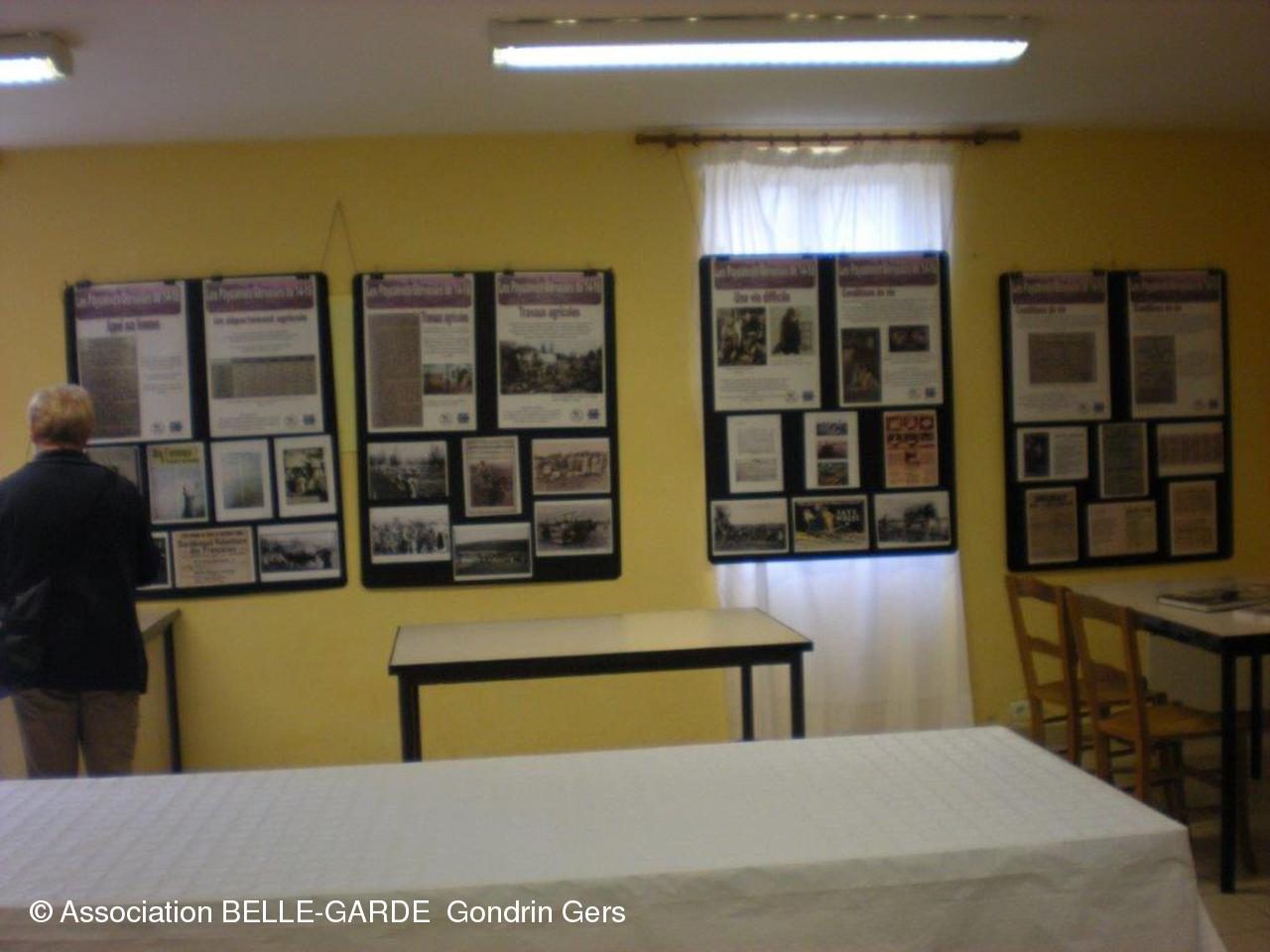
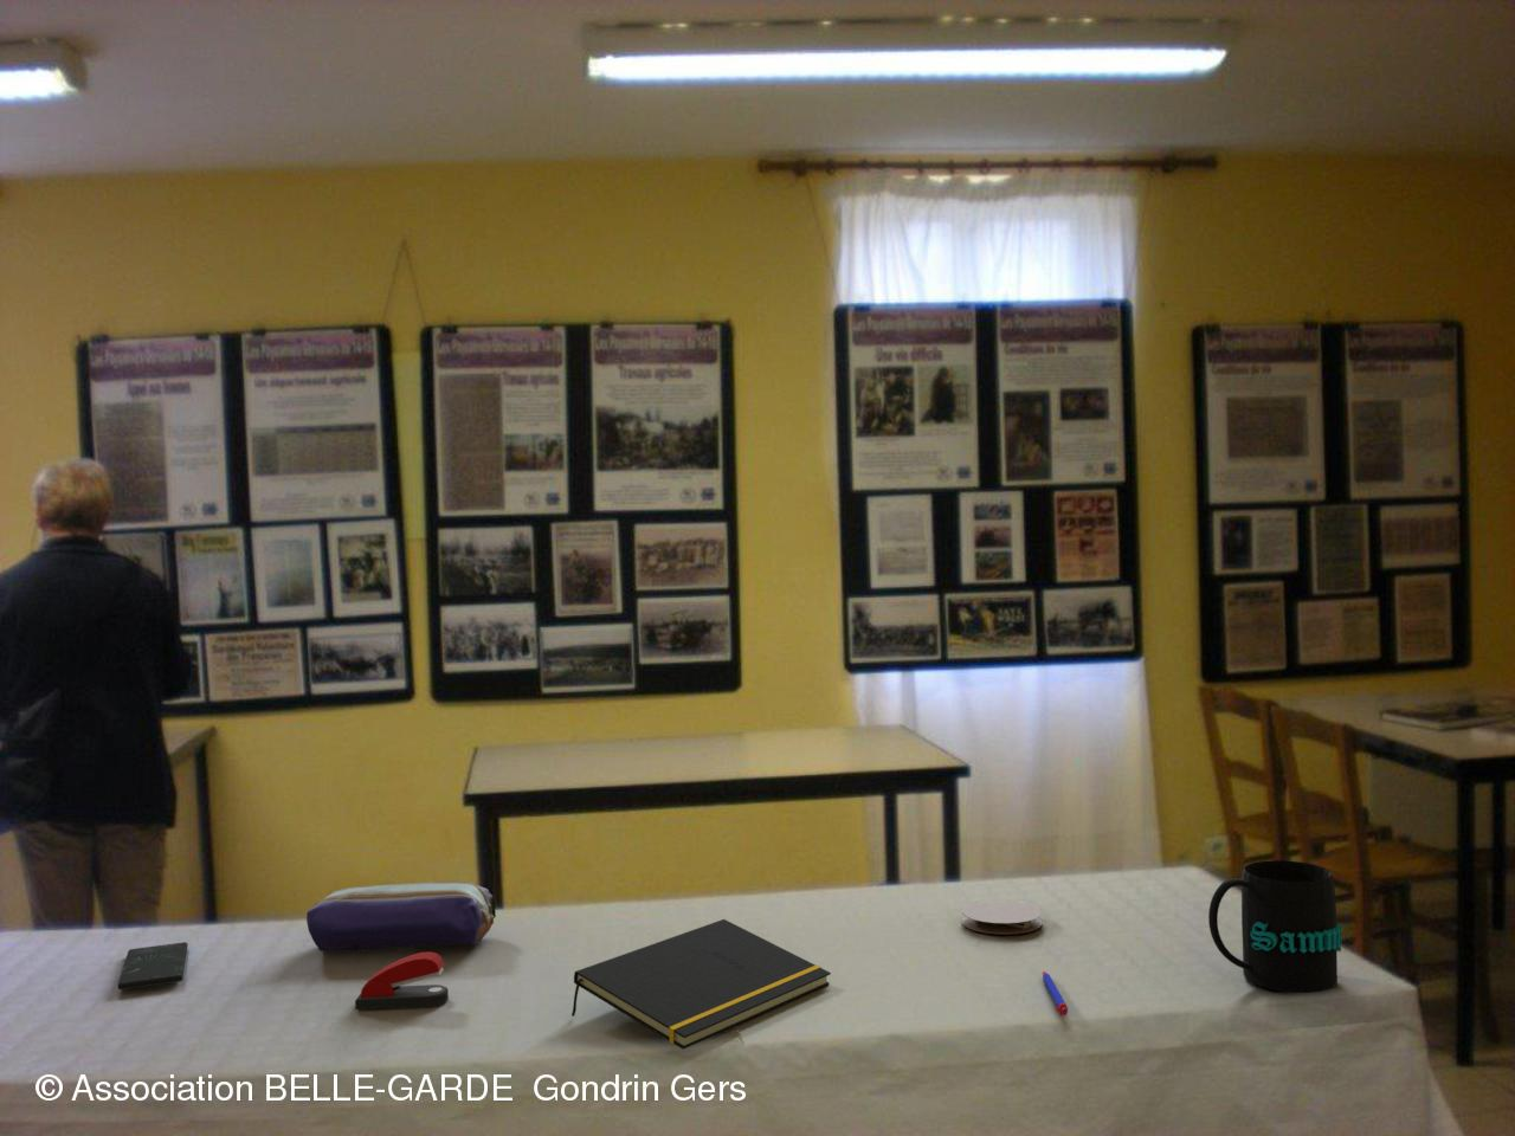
+ notepad (704, 977)
+ pencil case (402, 916)
+ pen (1053, 989)
+ mug (1272, 927)
+ smartphone (154, 964)
+ stapler (402, 978)
+ coaster (1001, 916)
